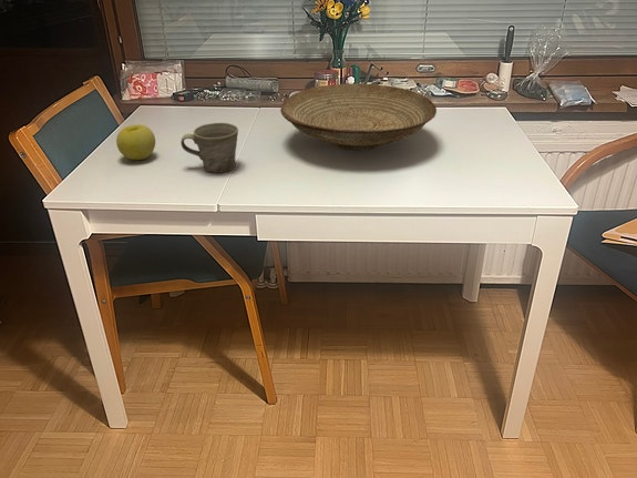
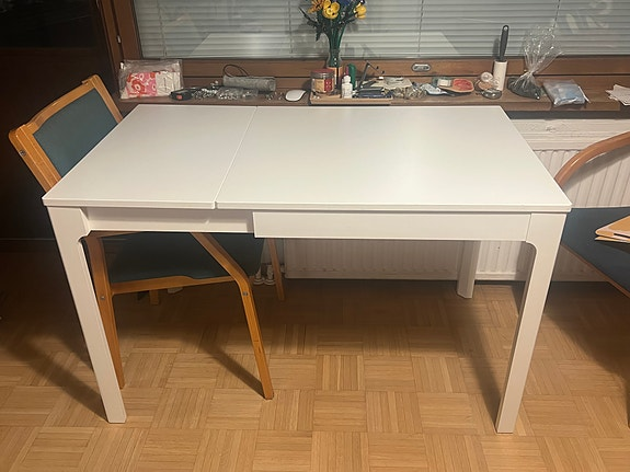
- apple (136, 142)
- mug (213, 149)
- decorative bowl (357, 123)
